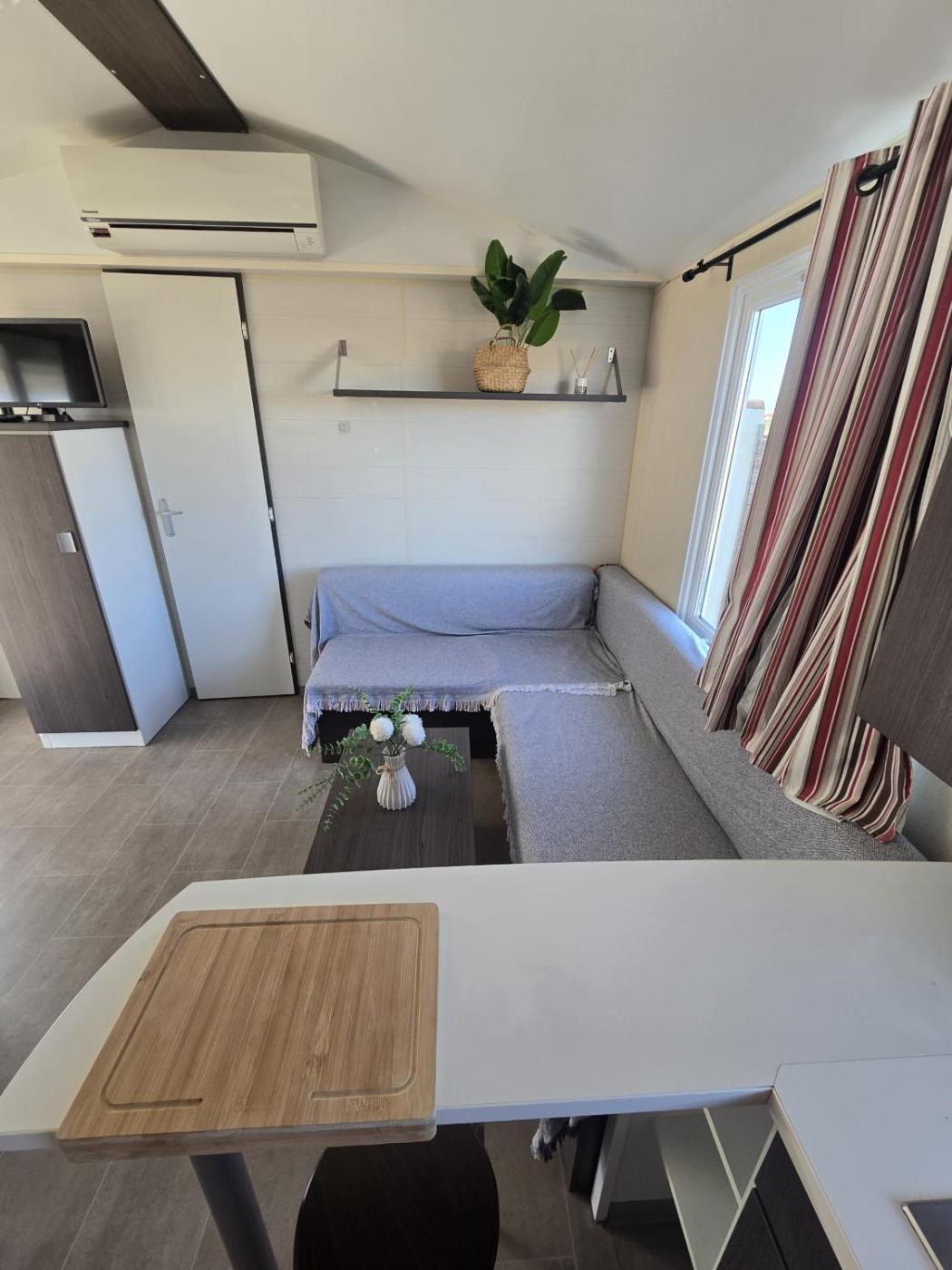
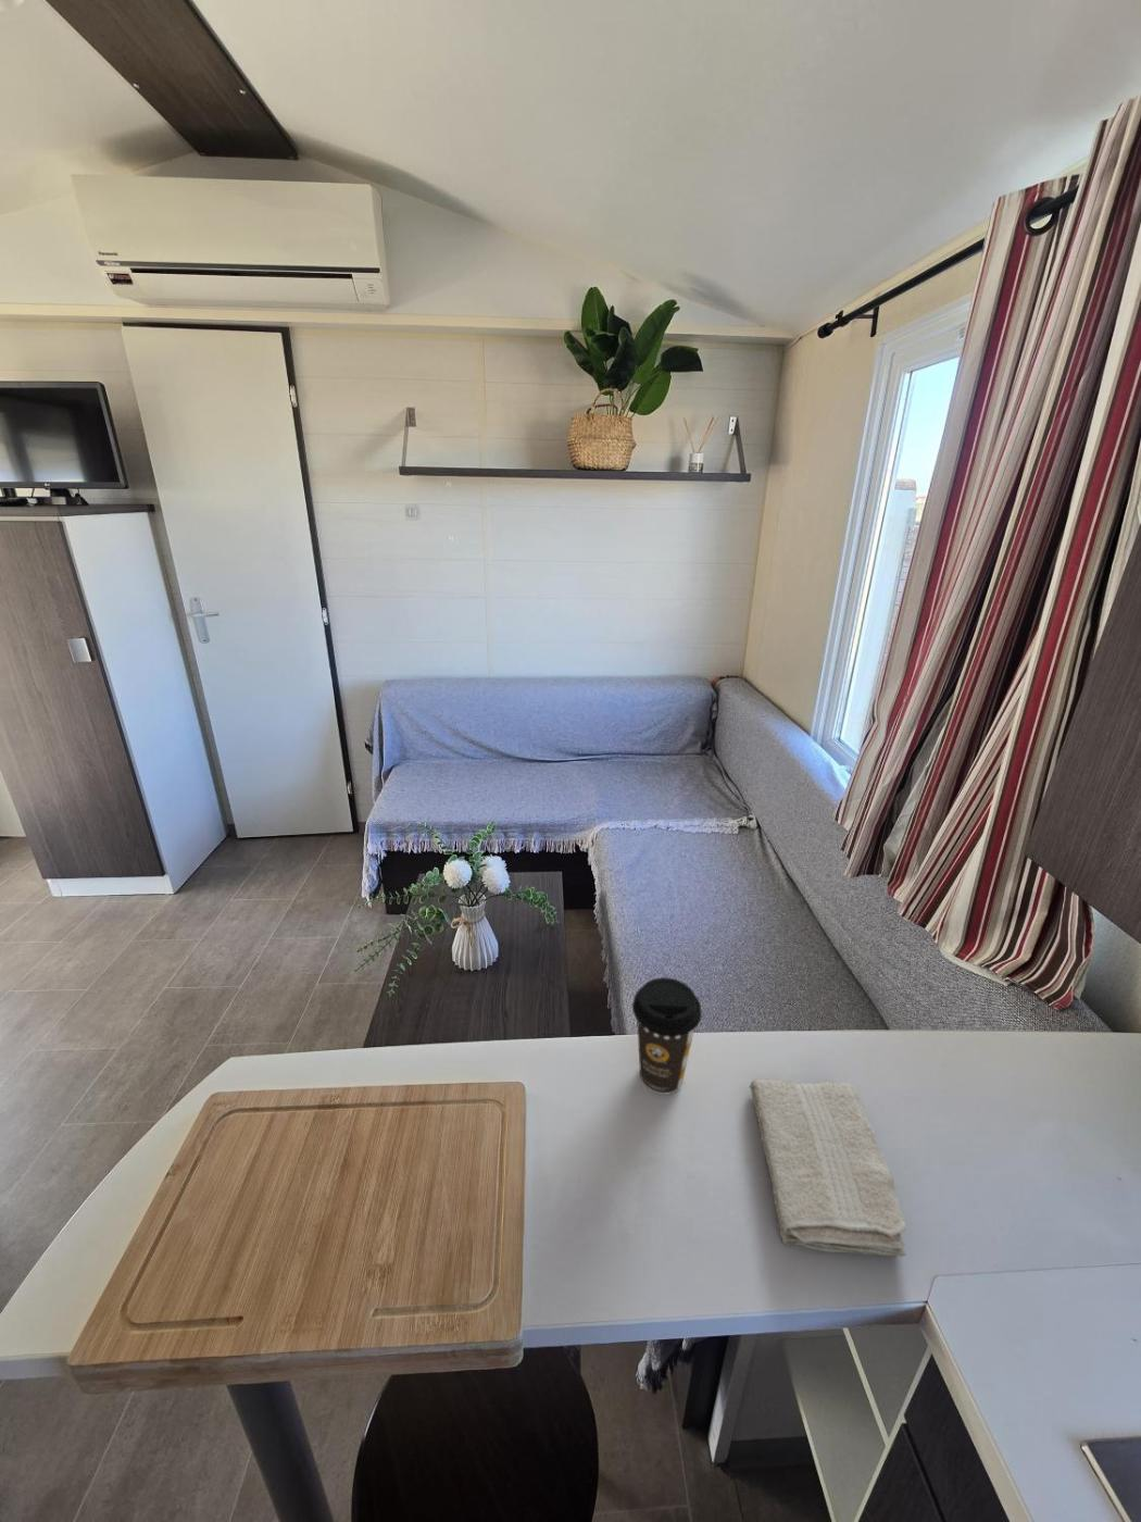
+ washcloth (821, 1154)
+ coffee cup (664, 1037)
